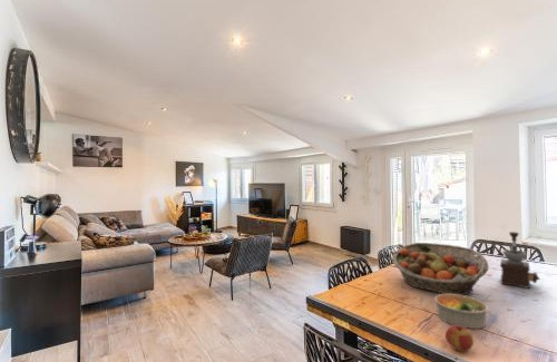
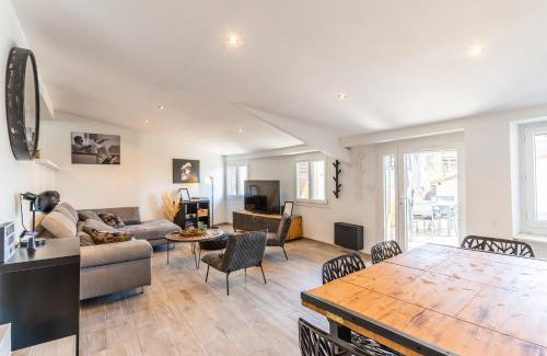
- apple (459, 337)
- coffee grinder (518, 257)
- fruit basket (437, 266)
- bowl (460, 310)
